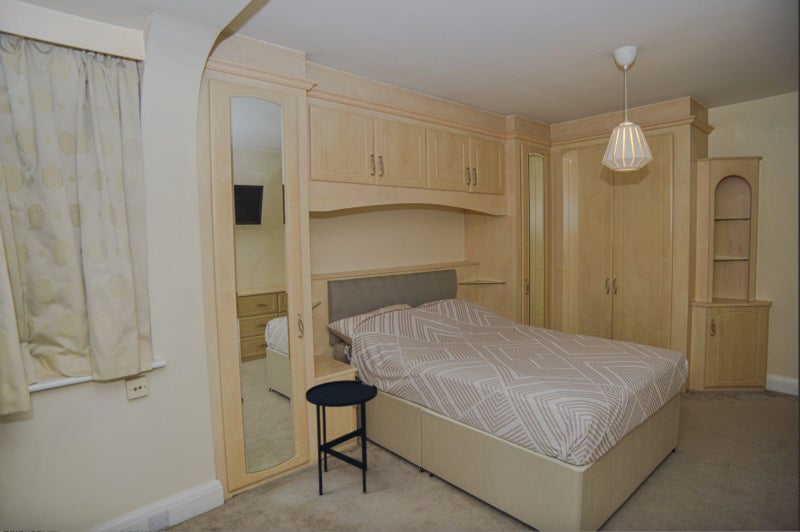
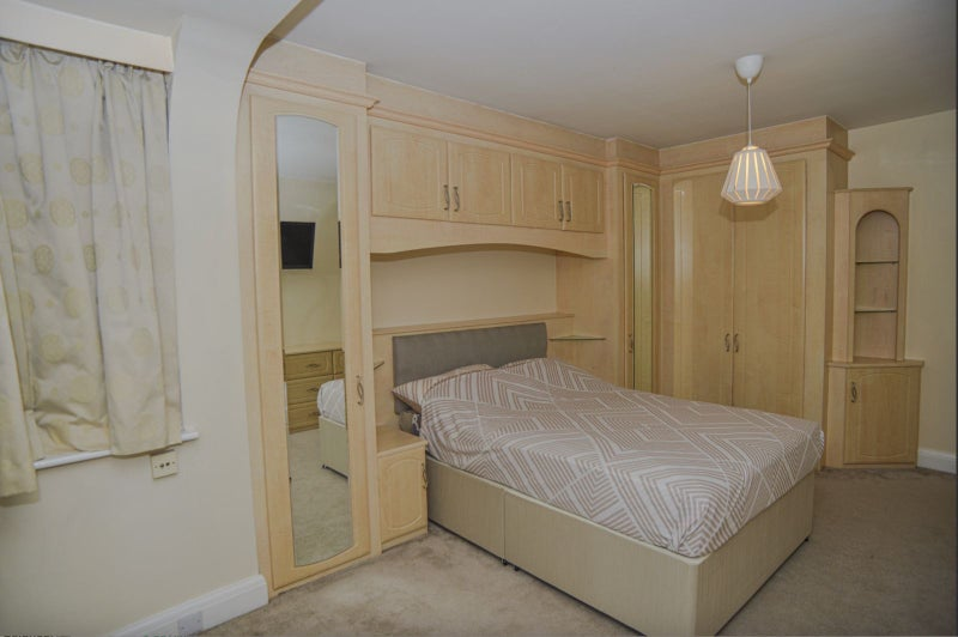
- side table (343, 436)
